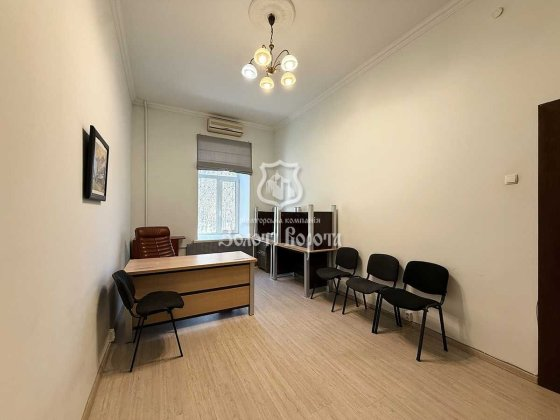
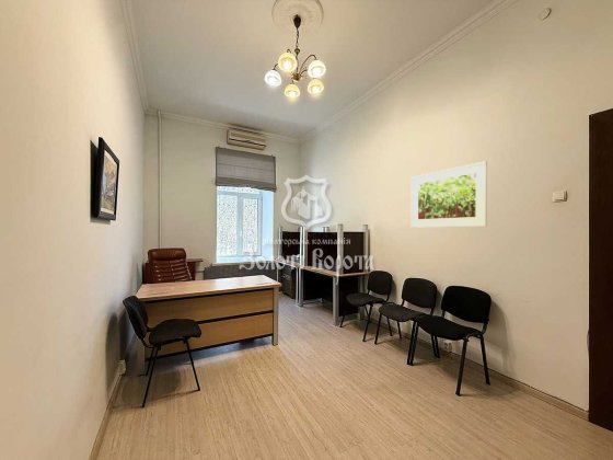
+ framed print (443, 198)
